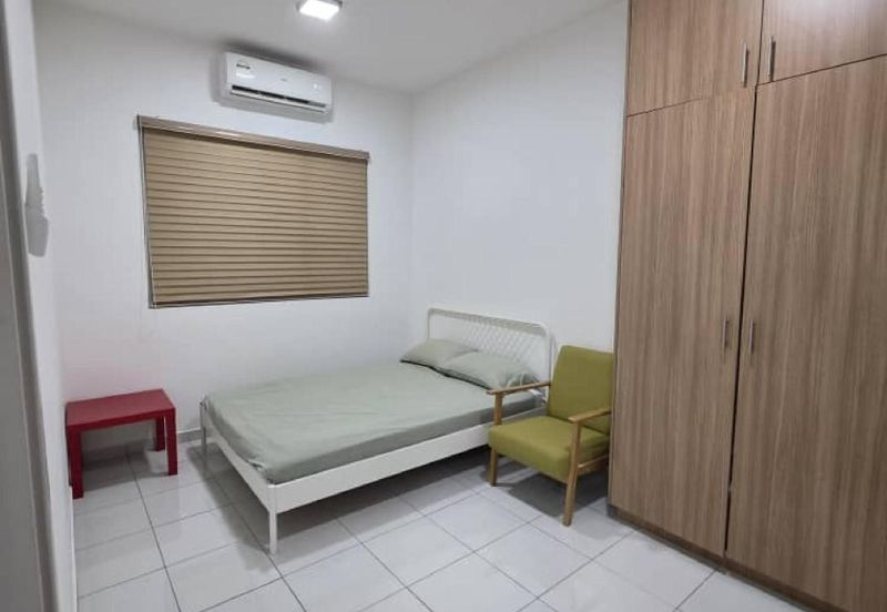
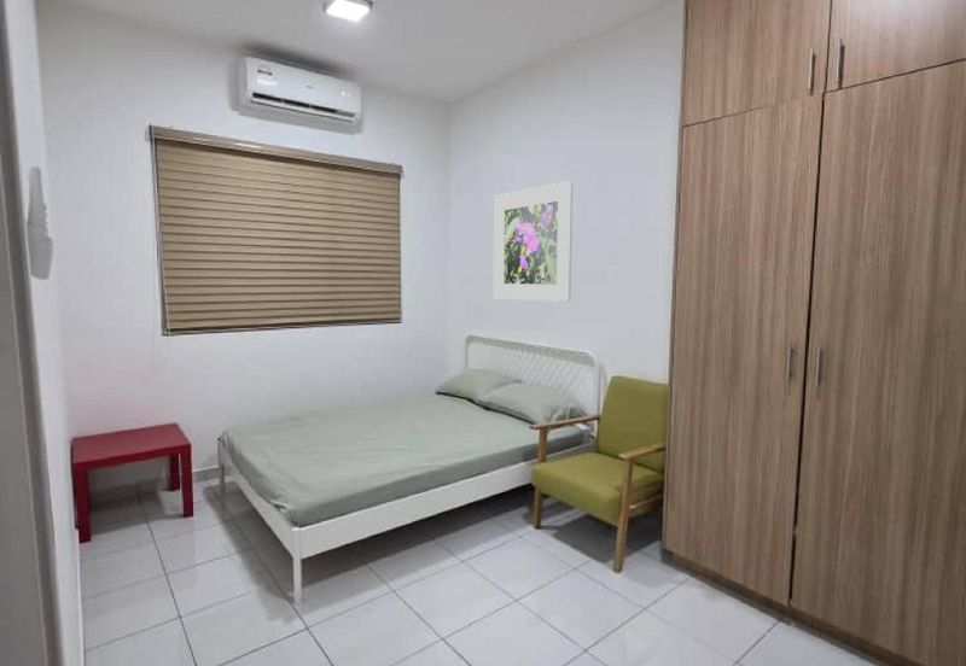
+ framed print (529, 245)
